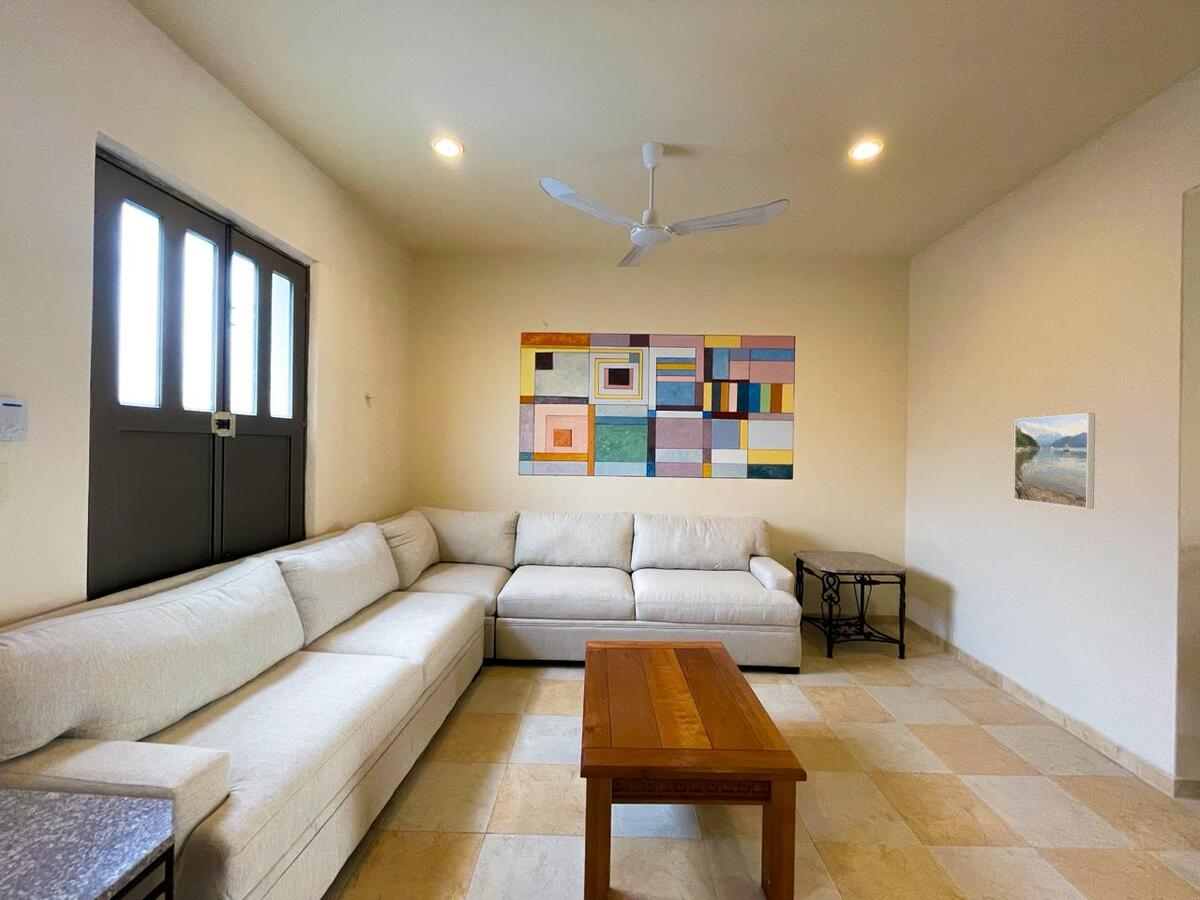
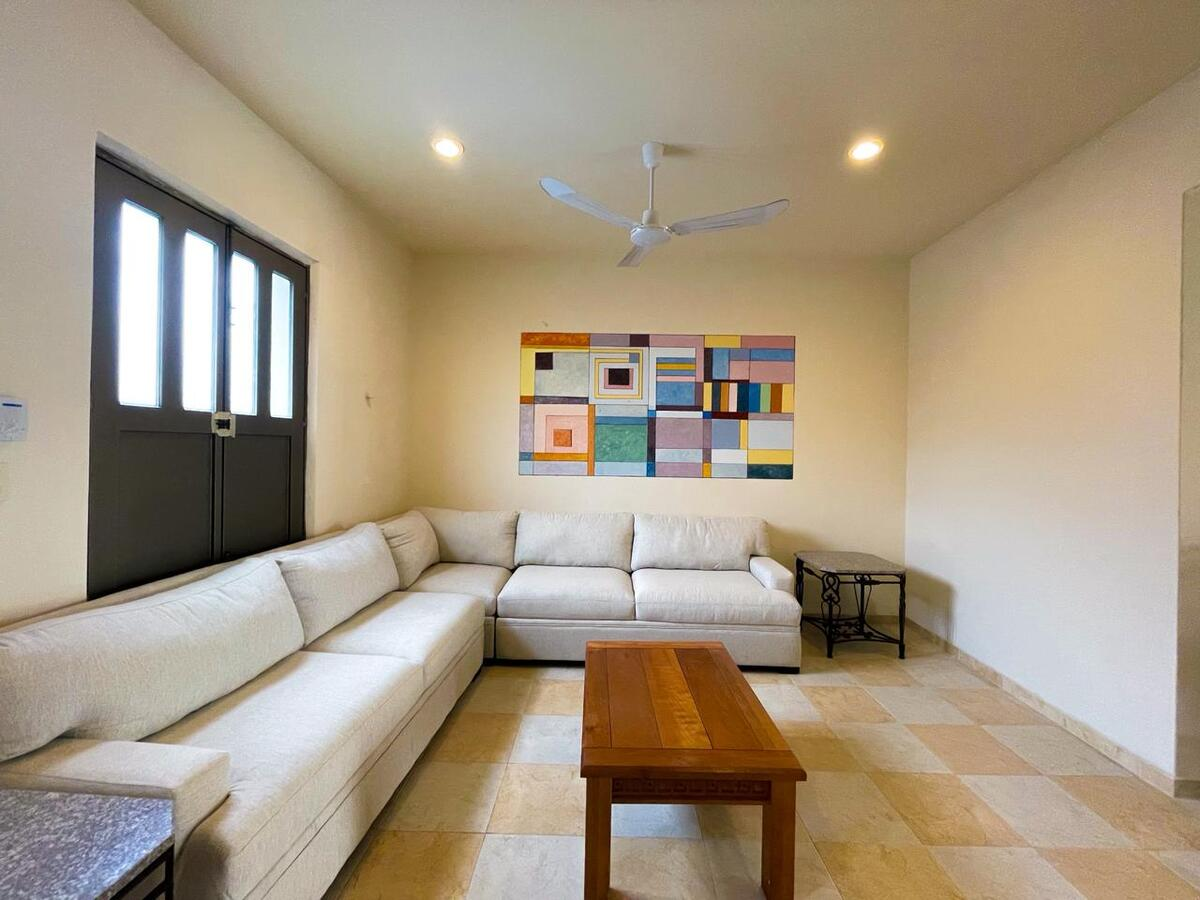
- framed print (1050, 460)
